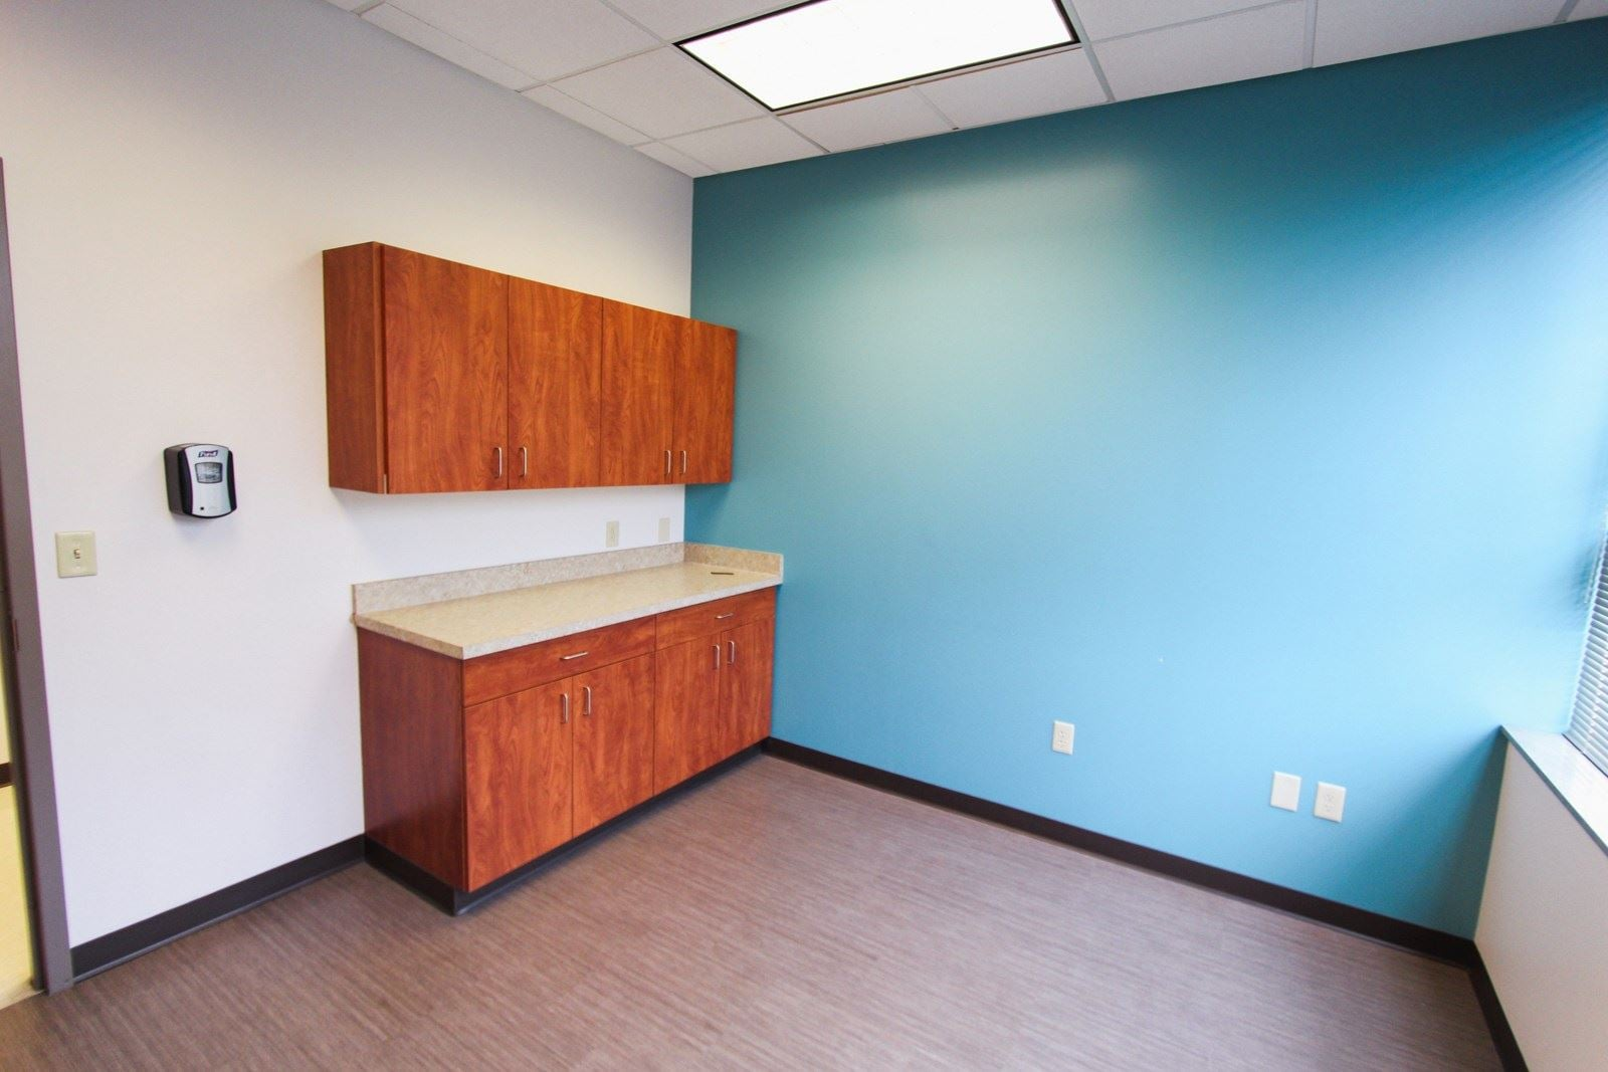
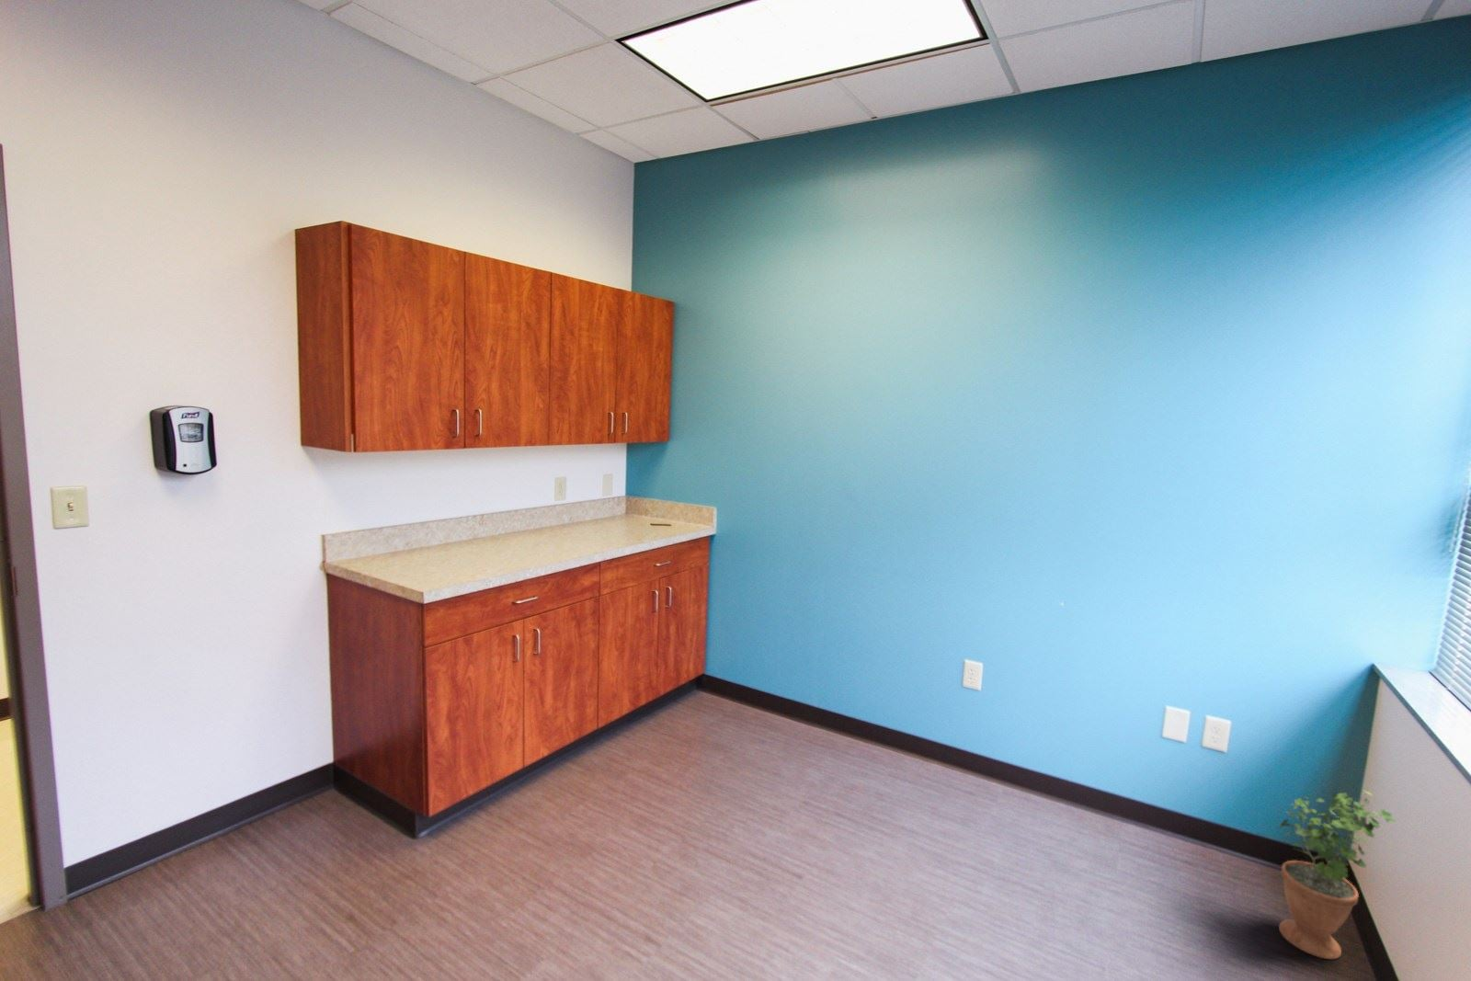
+ potted plant (1329, 862)
